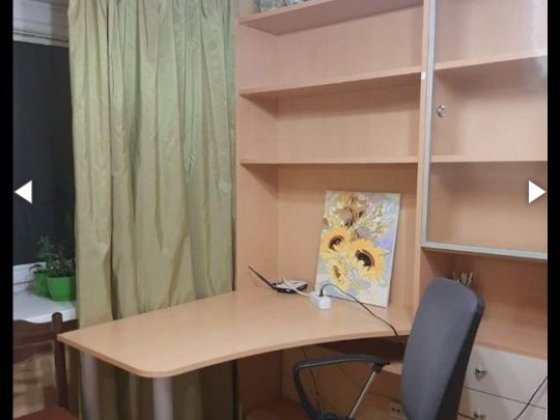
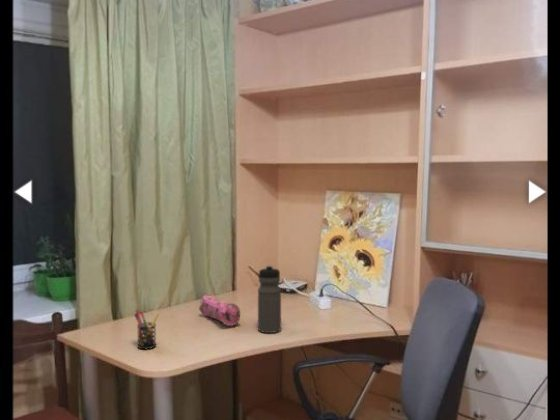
+ water bottle (269, 297)
+ pencil case (219, 309)
+ pen holder (145, 328)
